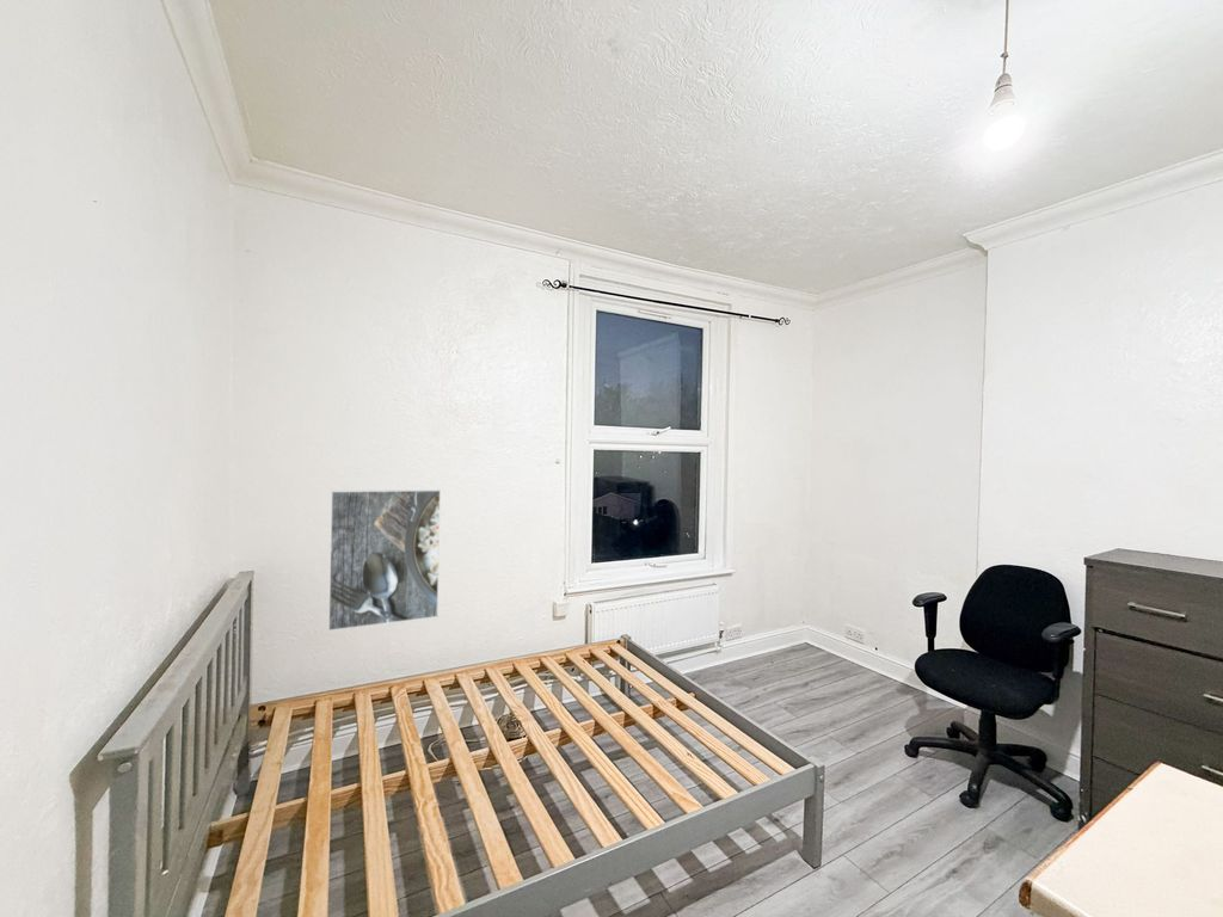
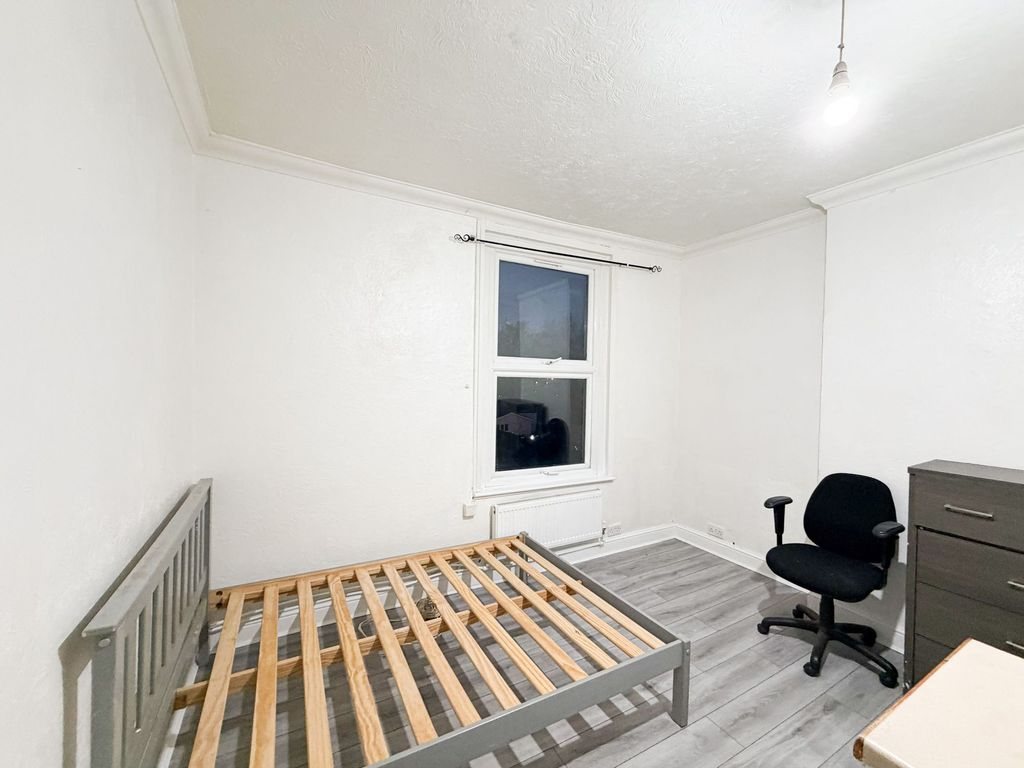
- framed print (386, 556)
